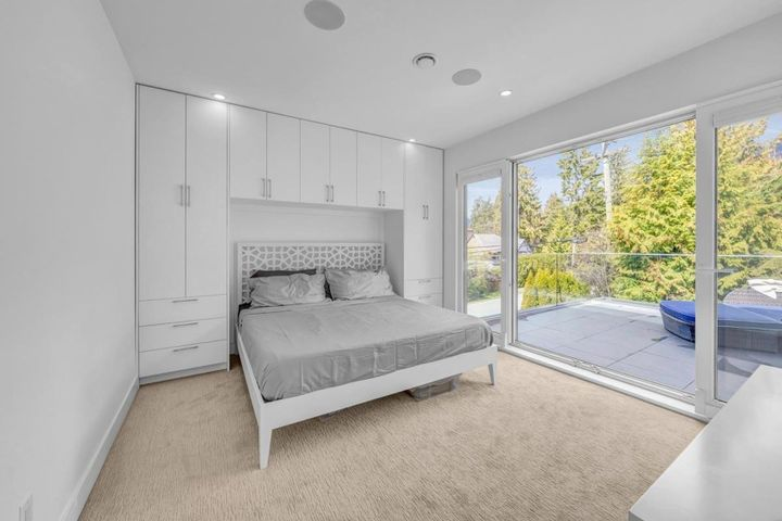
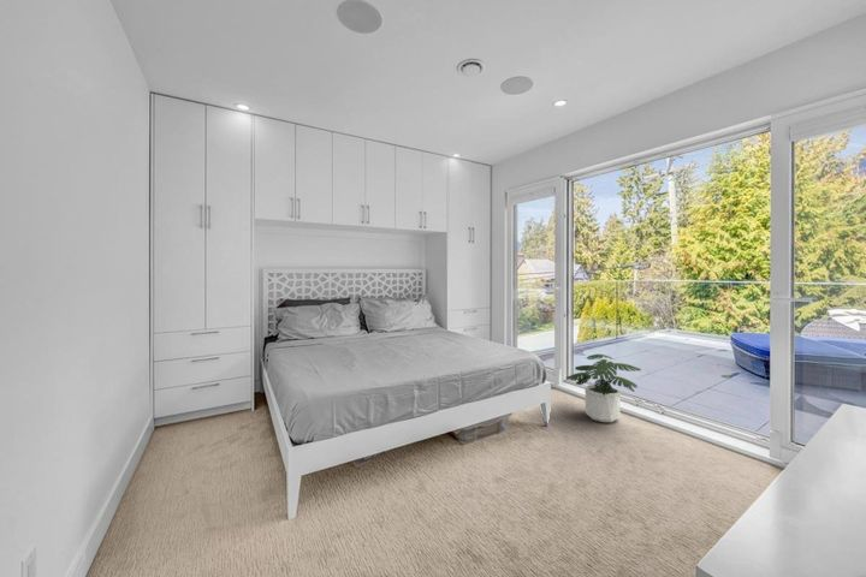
+ potted plant (603, 388)
